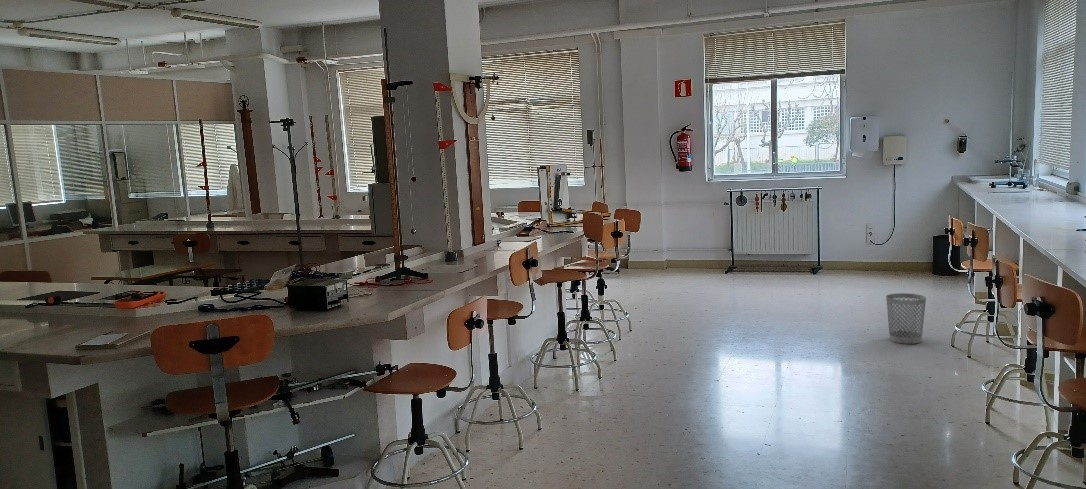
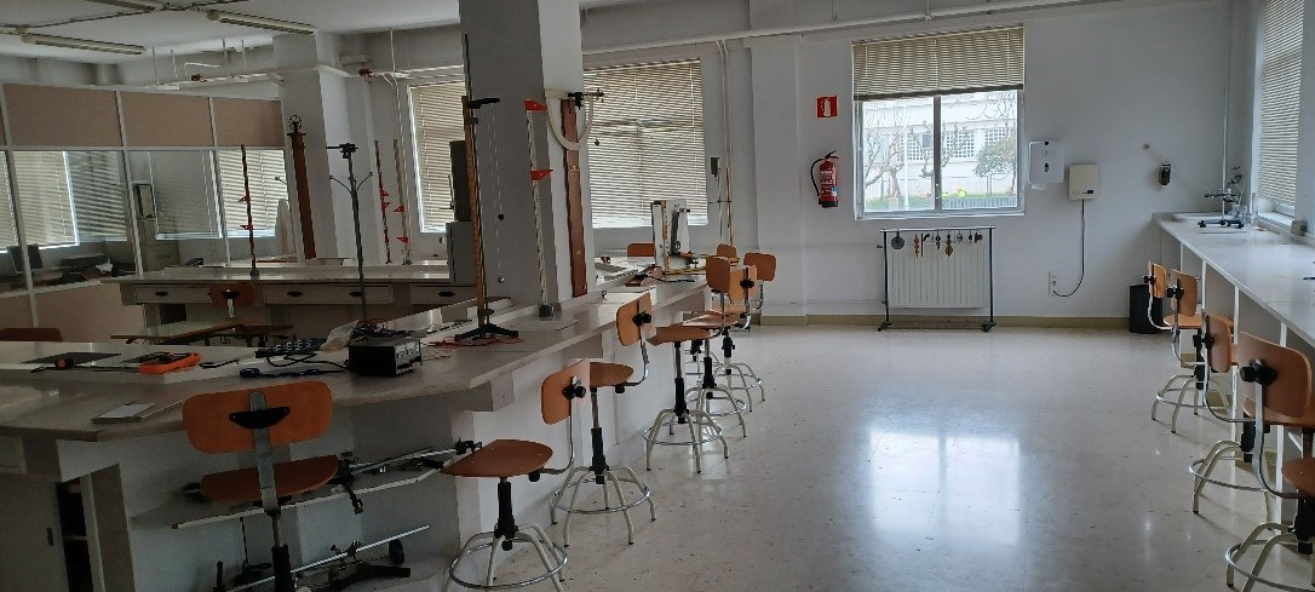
- wastebasket (905, 318)
